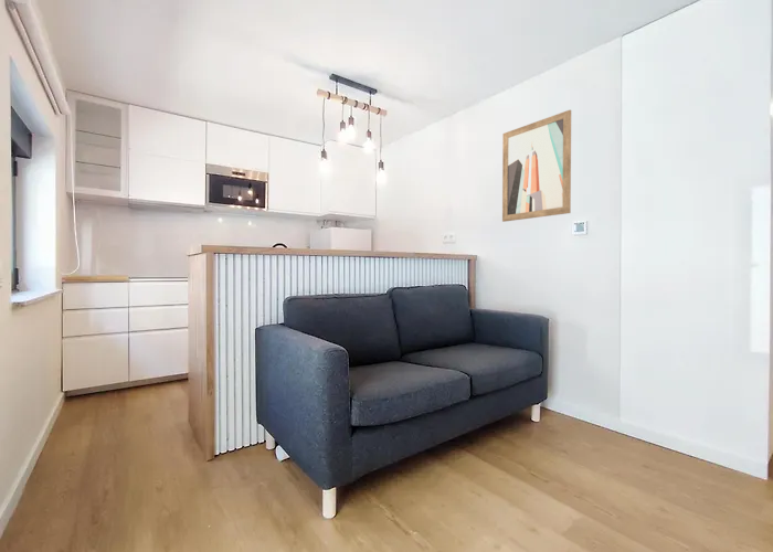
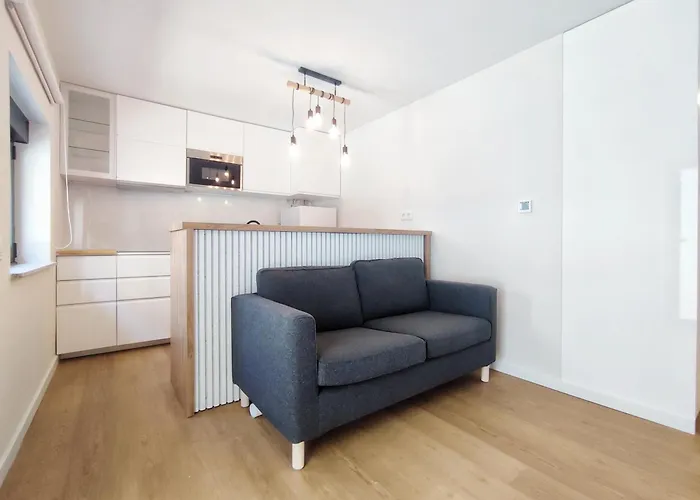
- wall art (533, 170)
